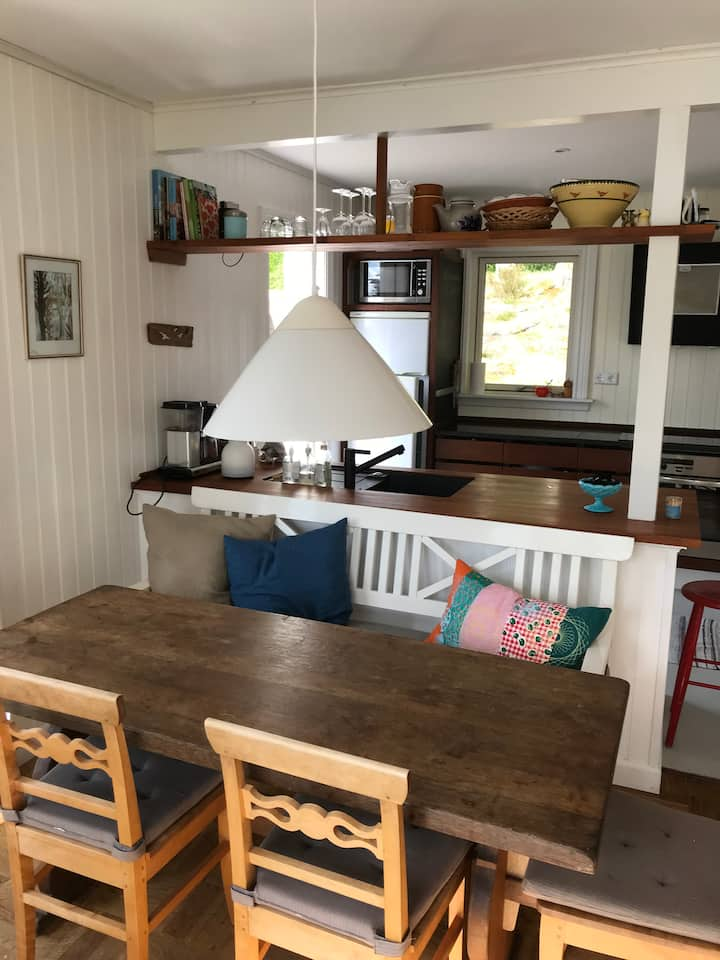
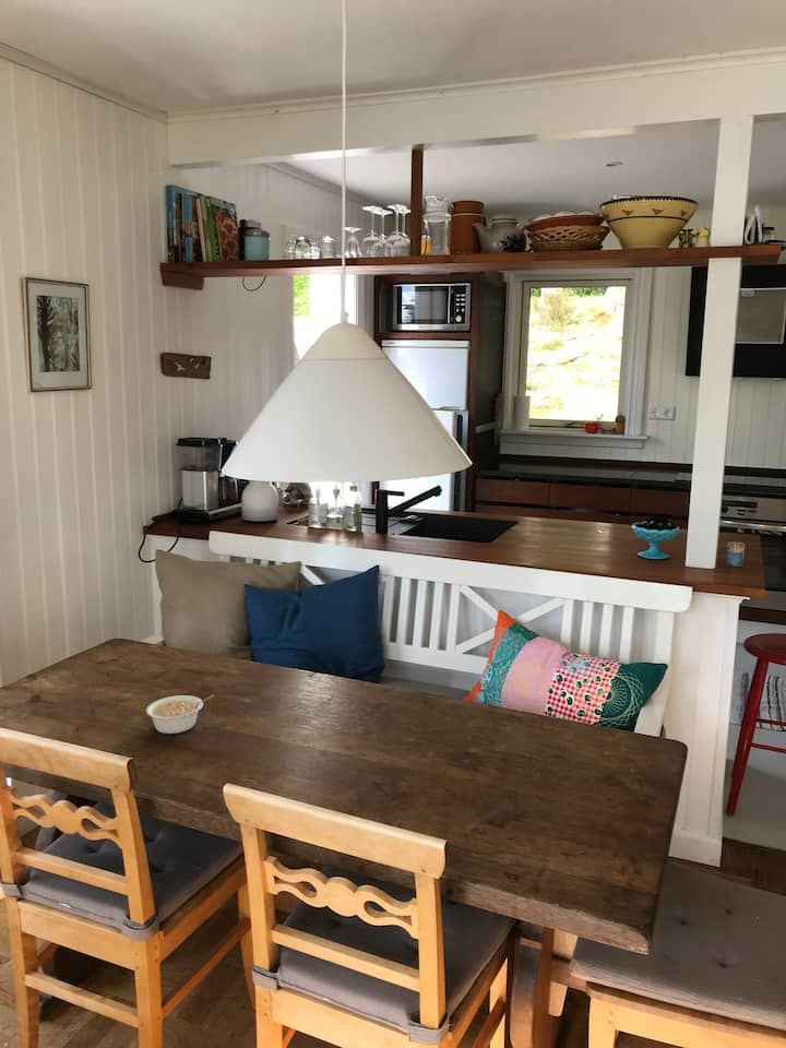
+ legume (177, 713)
